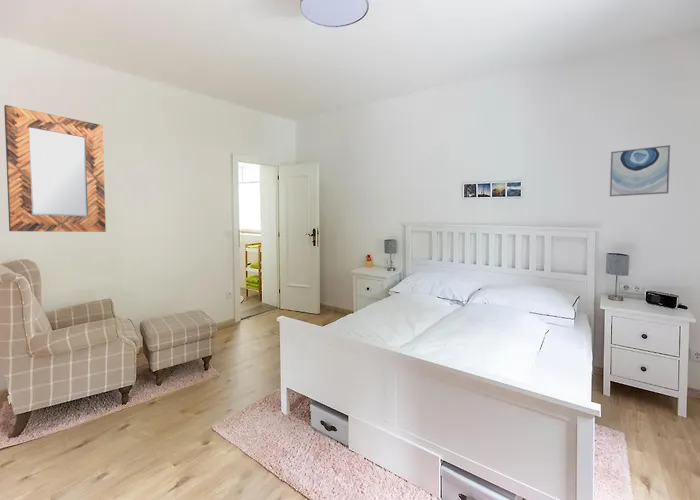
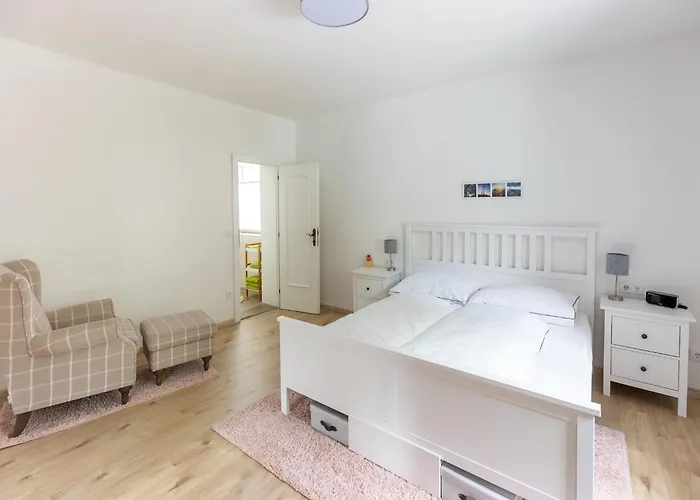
- home mirror (59, 174)
- wall art (638, 171)
